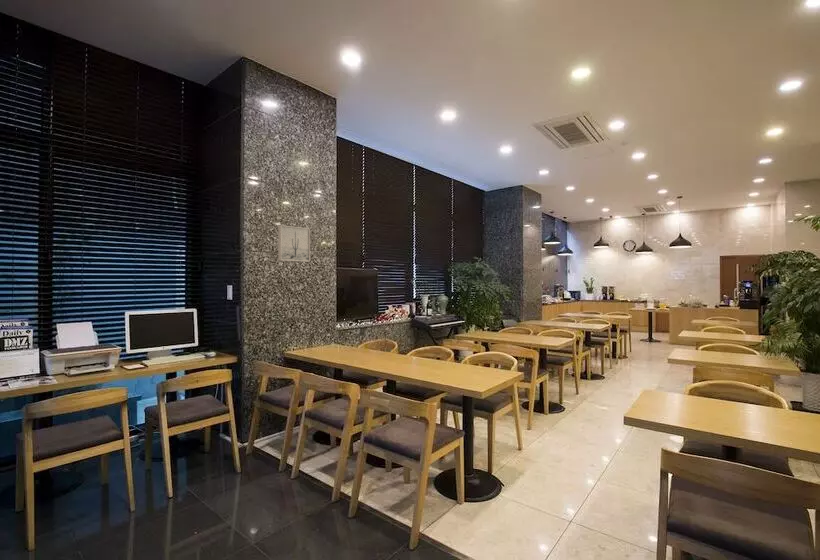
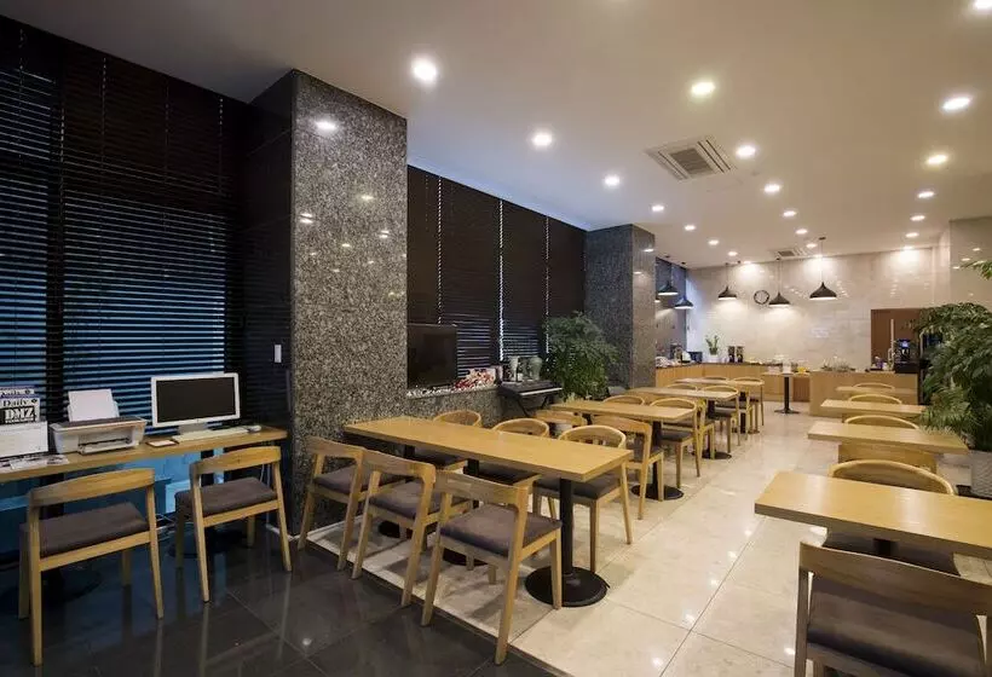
- wall art (294, 244)
